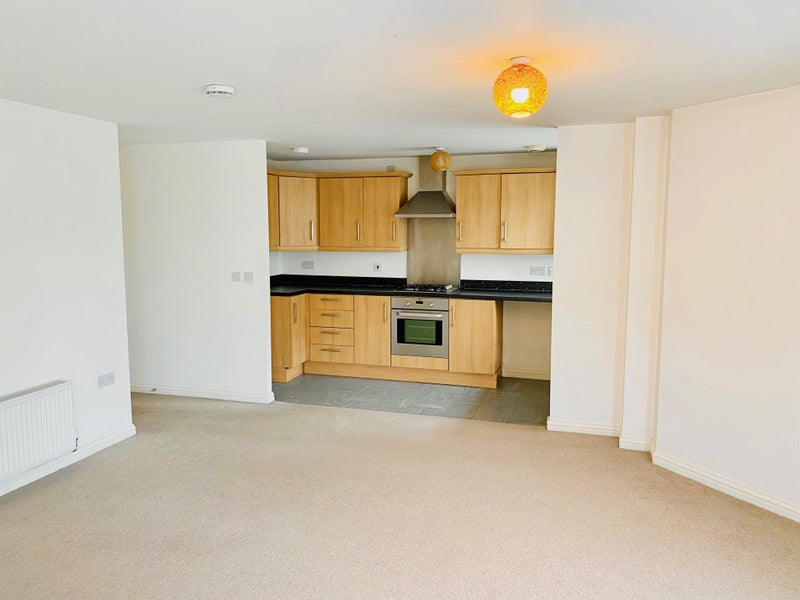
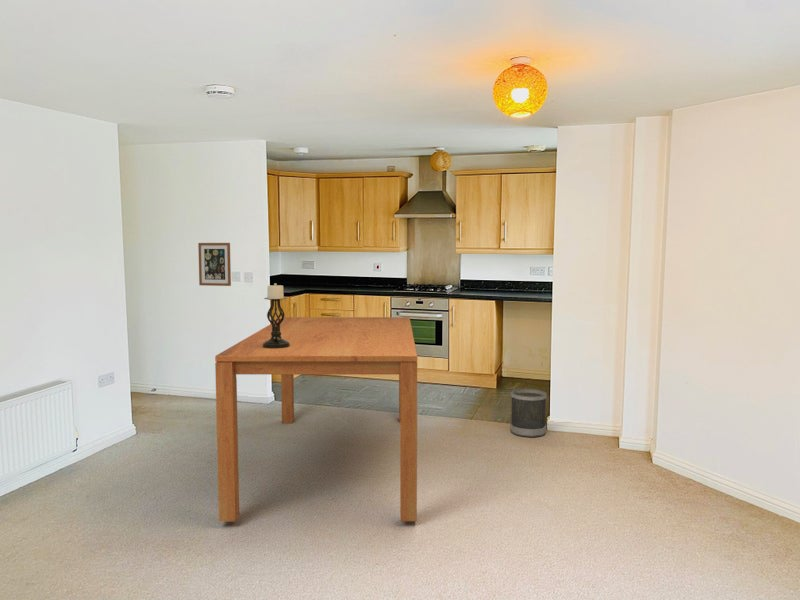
+ dining table (335, 373)
+ wastebasket (528, 411)
+ wall art (214, 264)
+ candle holder (276, 314)
